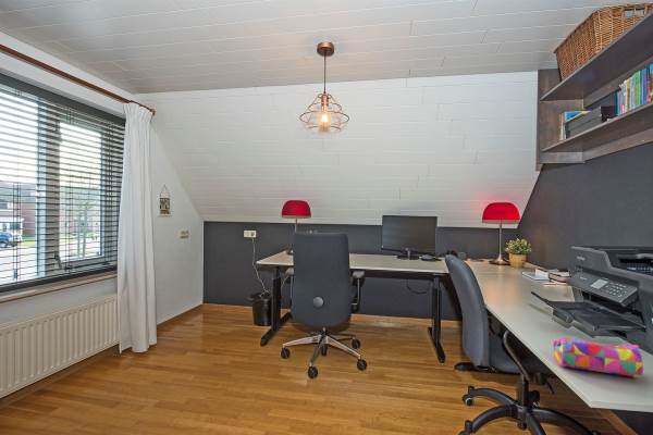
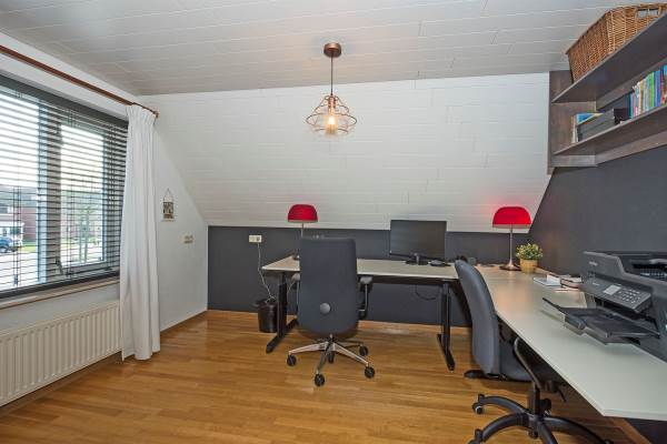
- pencil case (595, 356)
